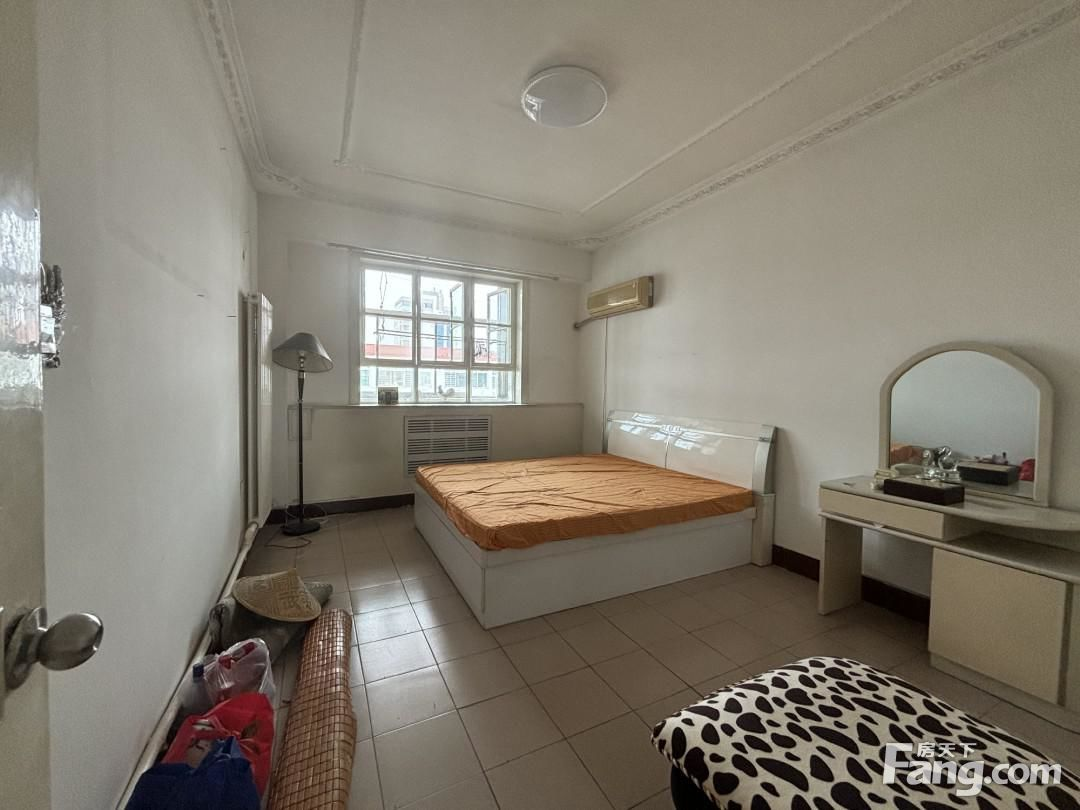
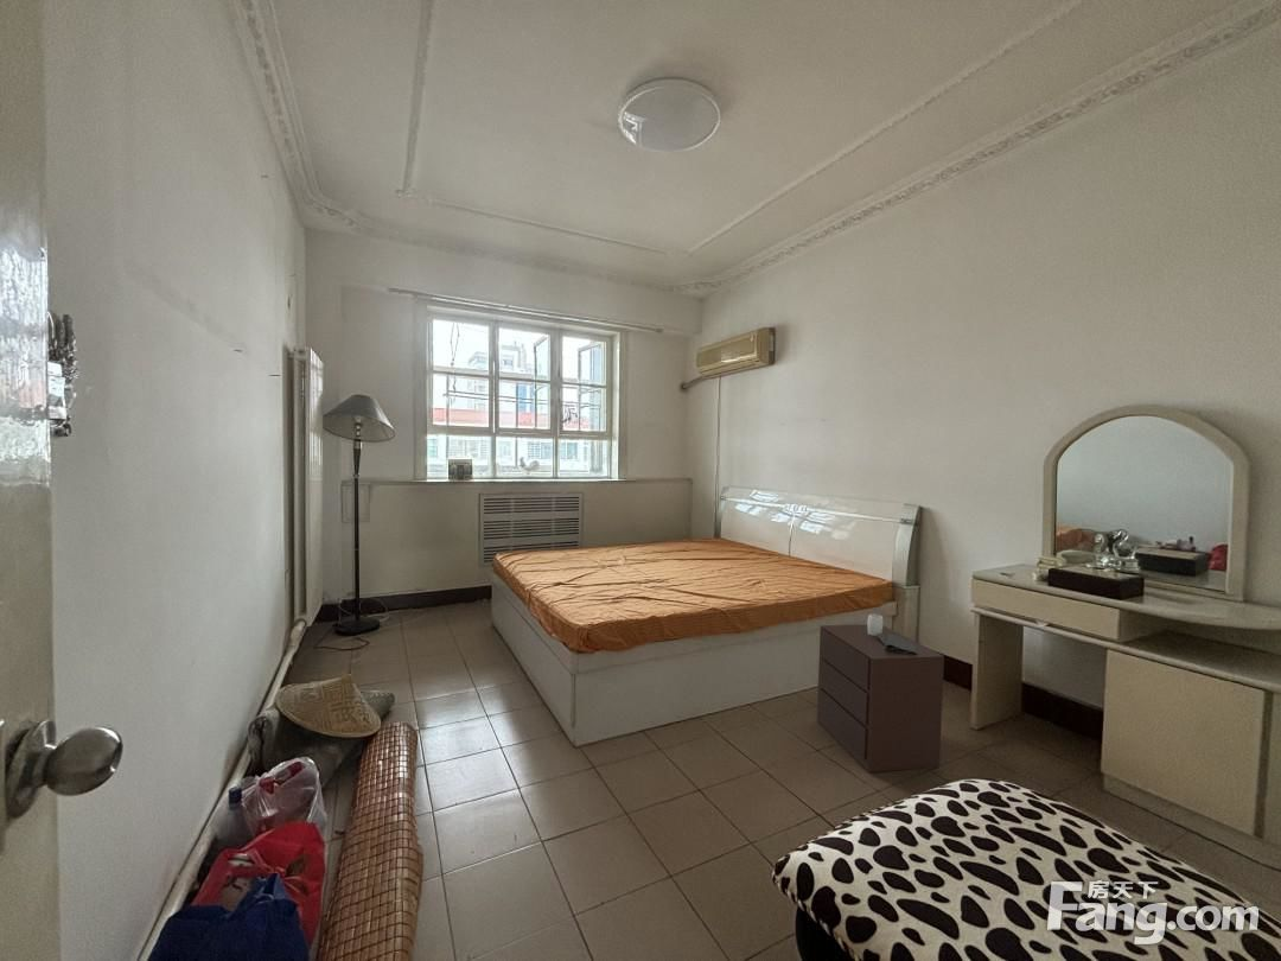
+ nightstand (874, 681)
